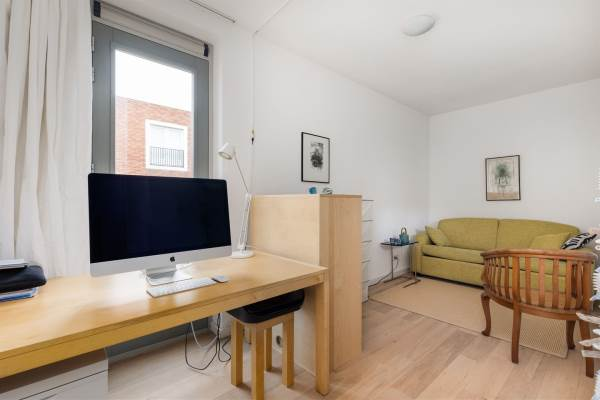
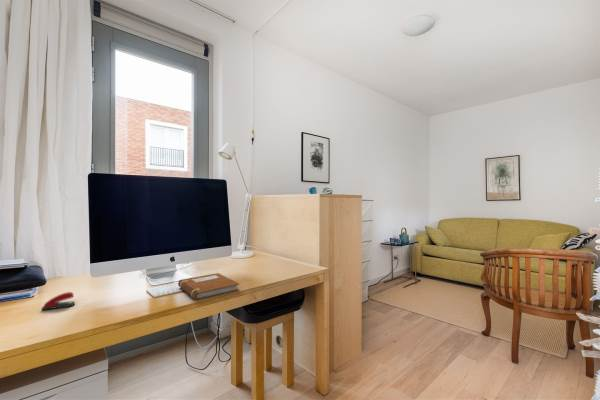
+ notebook (207, 285)
+ stapler (59, 300)
